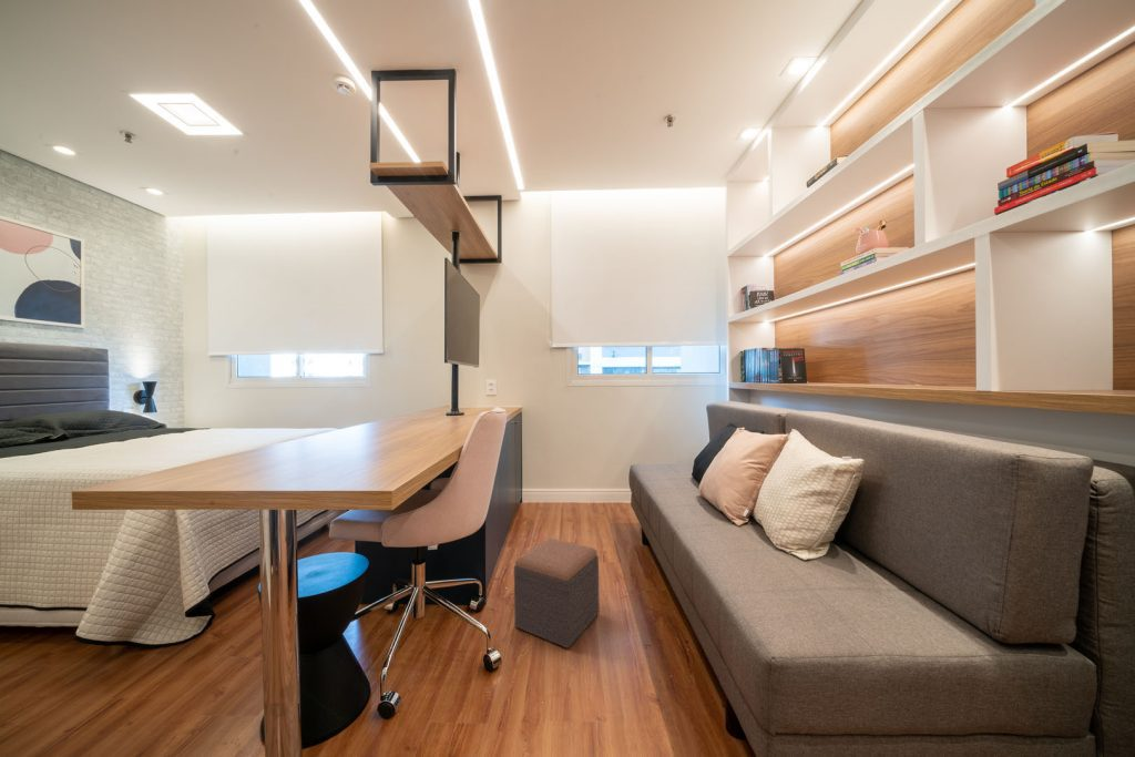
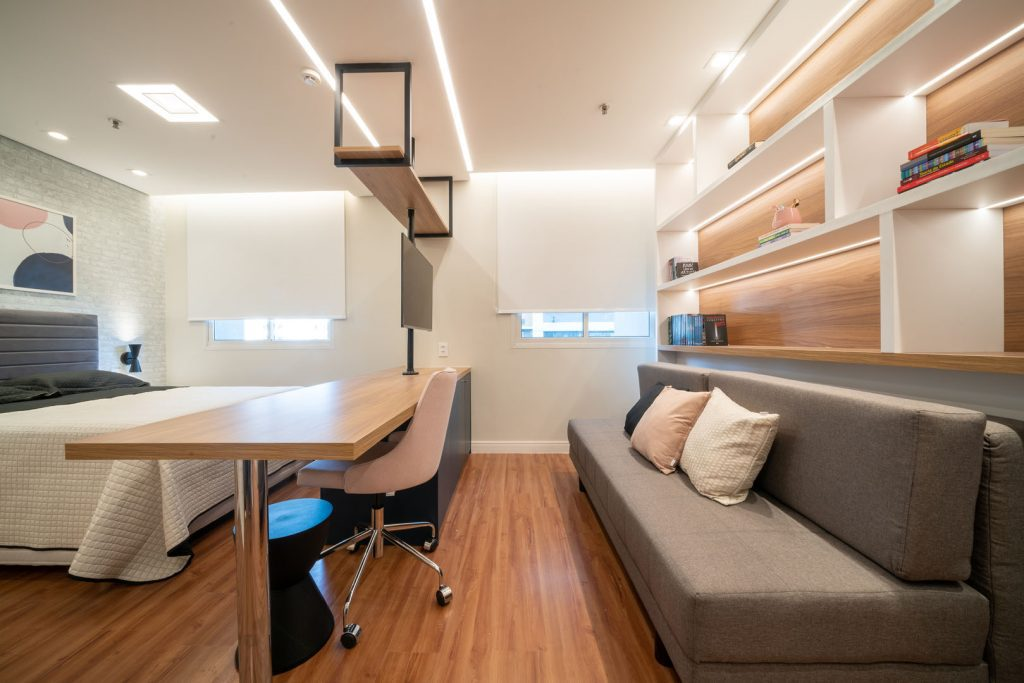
- footstool (558, 585)
